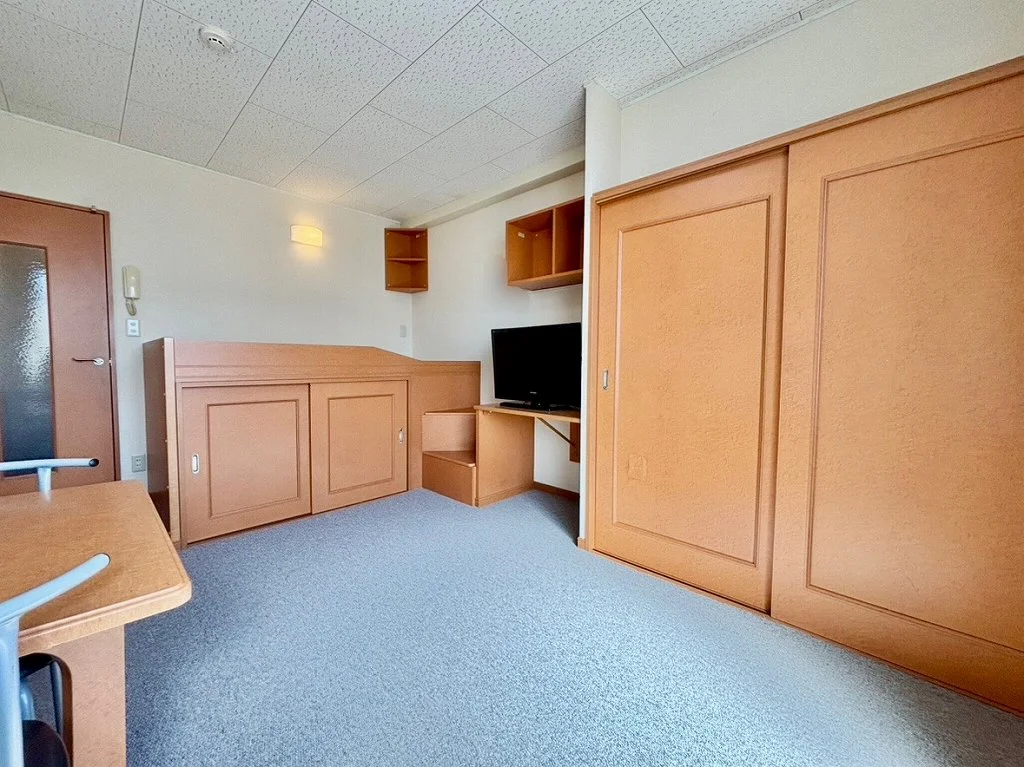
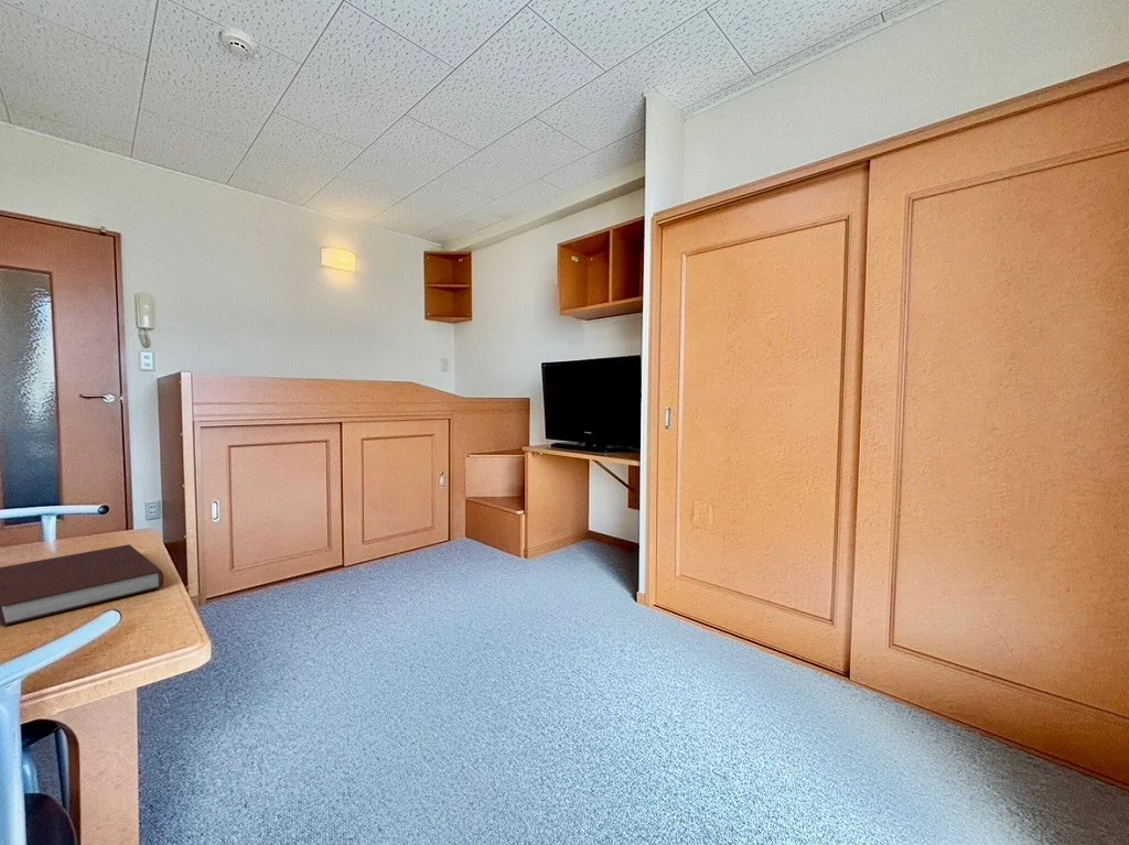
+ notebook (77, 577)
